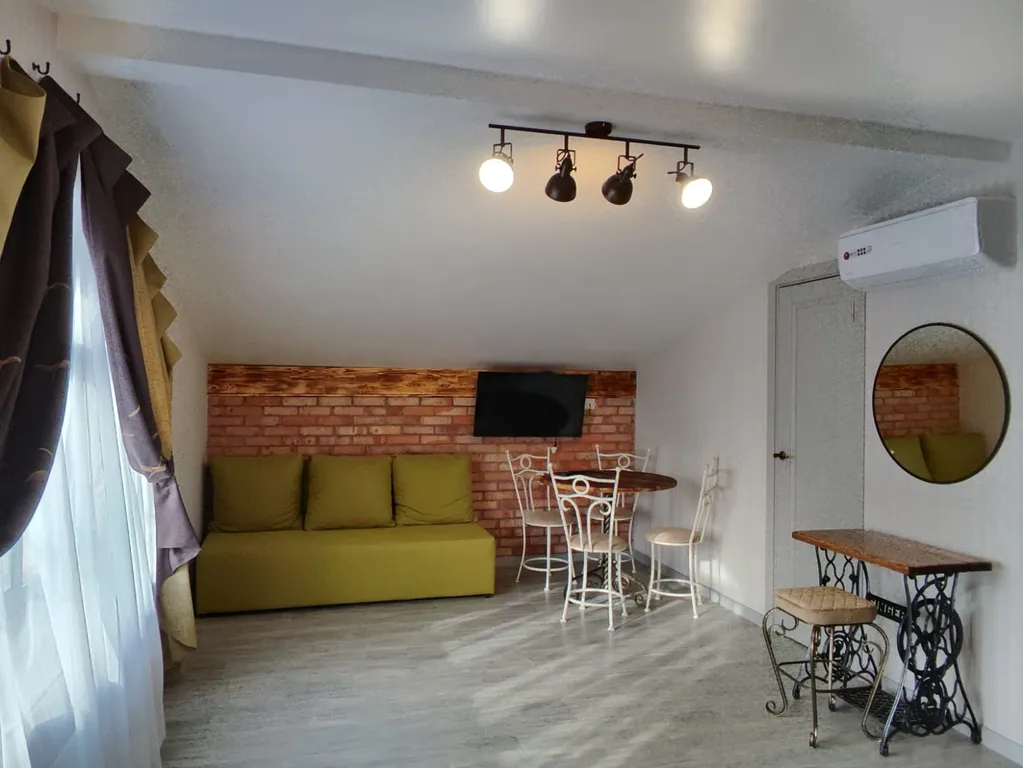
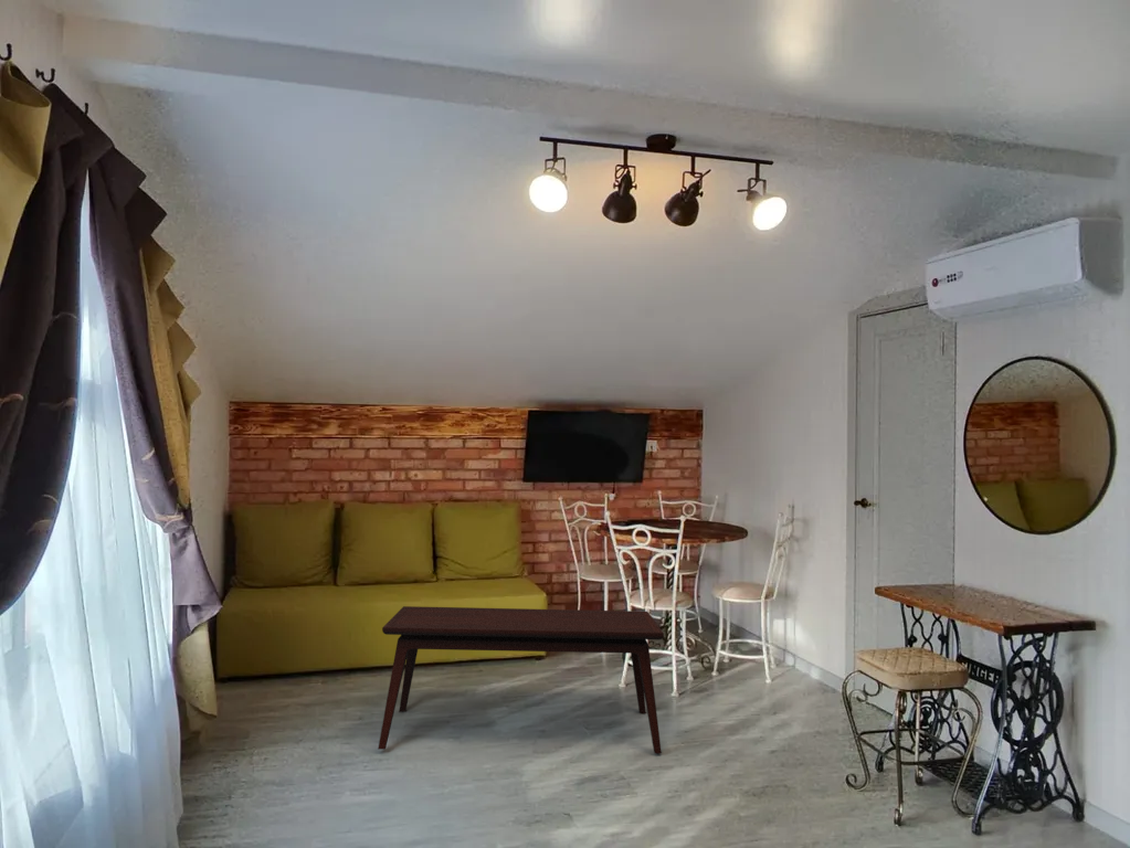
+ coffee table (522, 650)
